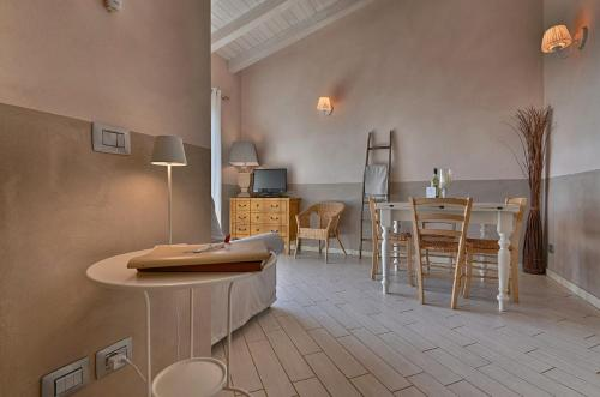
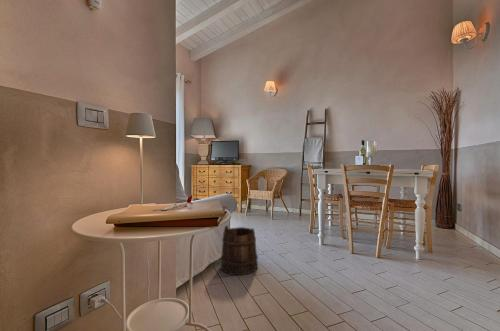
+ bucket (239, 246)
